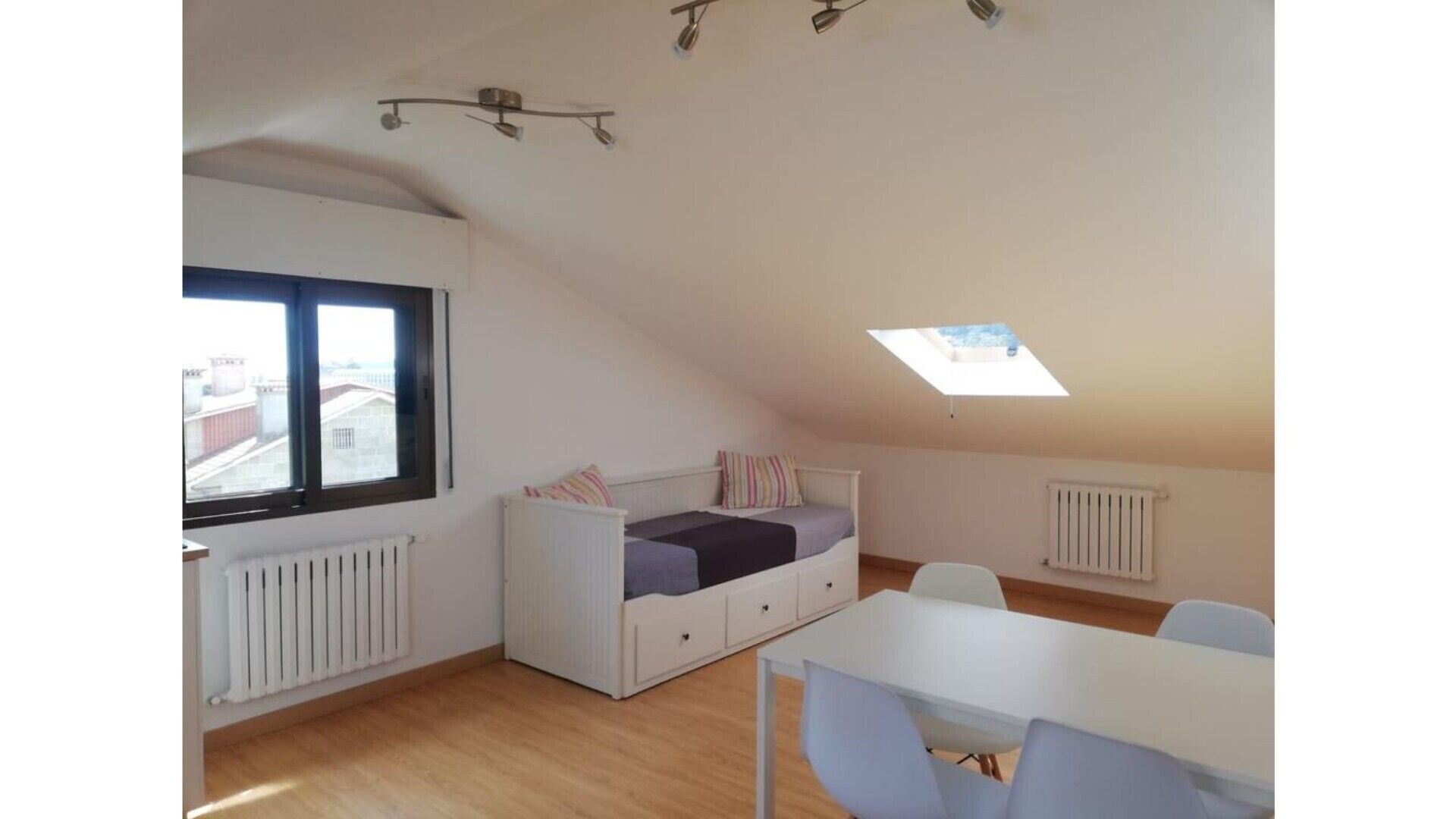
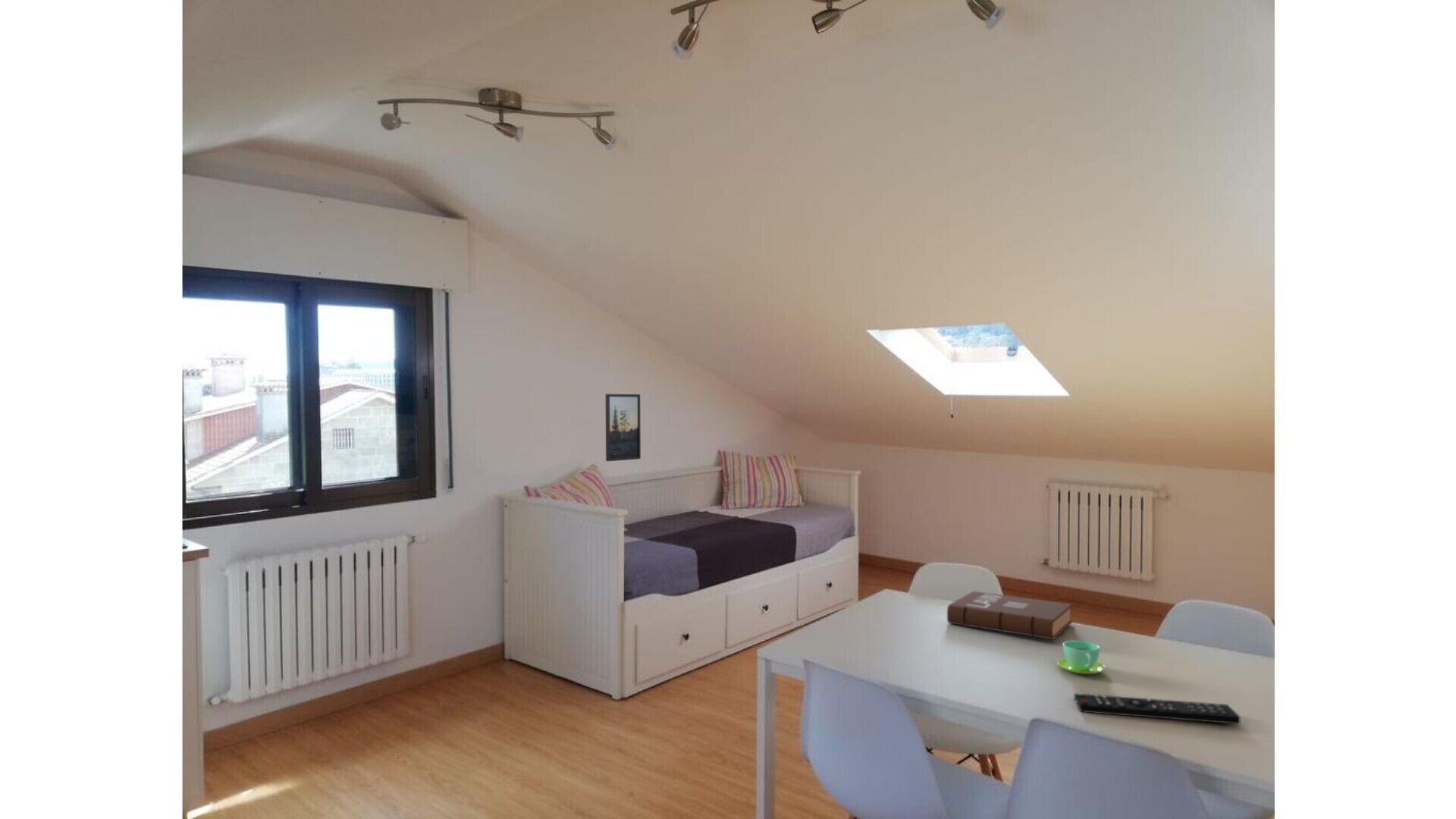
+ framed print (623, 427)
+ cup (1081, 657)
+ book (1009, 614)
+ remote control (1153, 707)
